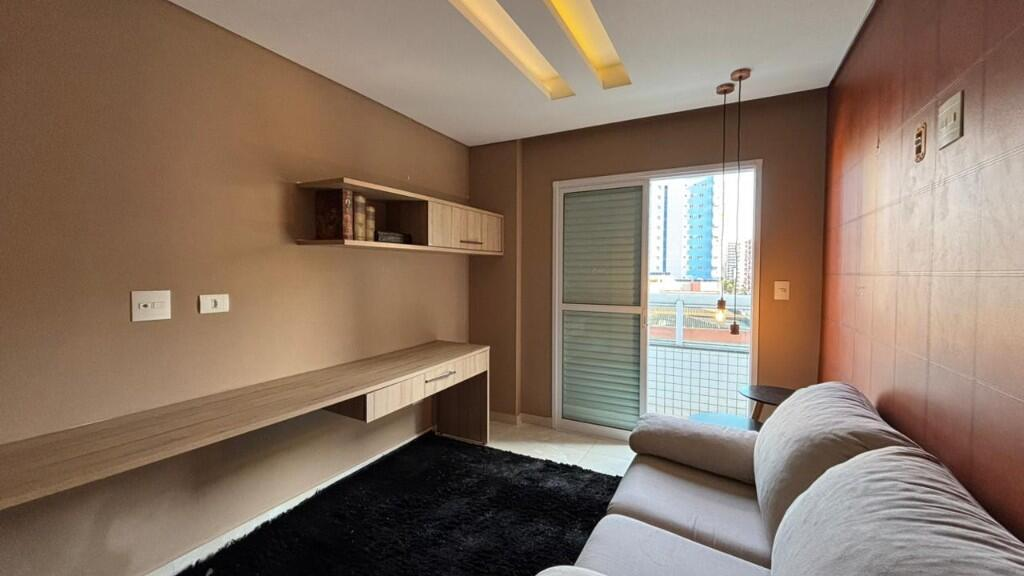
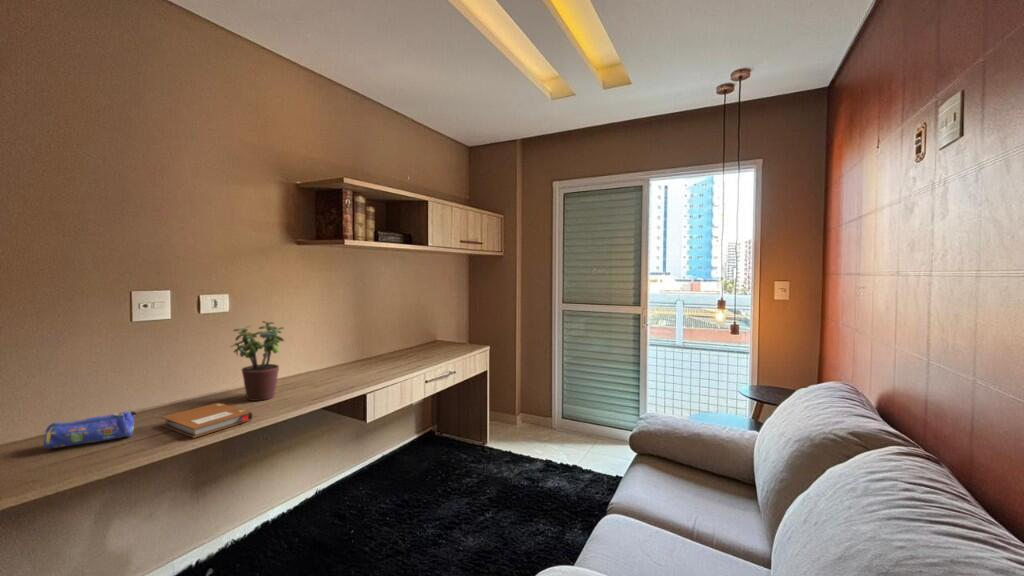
+ pencil case (92, 428)
+ potted plant (264, 359)
+ notebook (209, 418)
